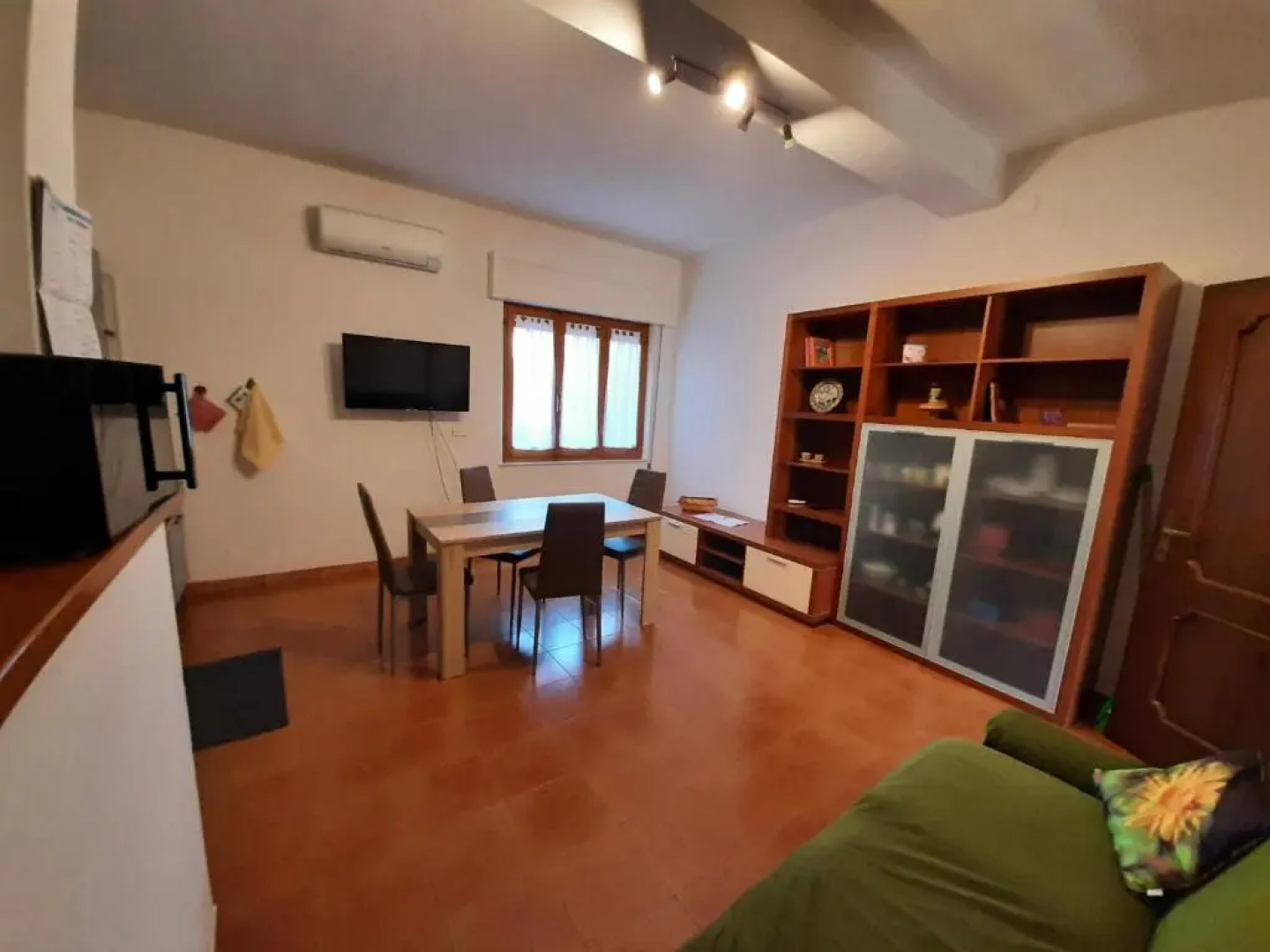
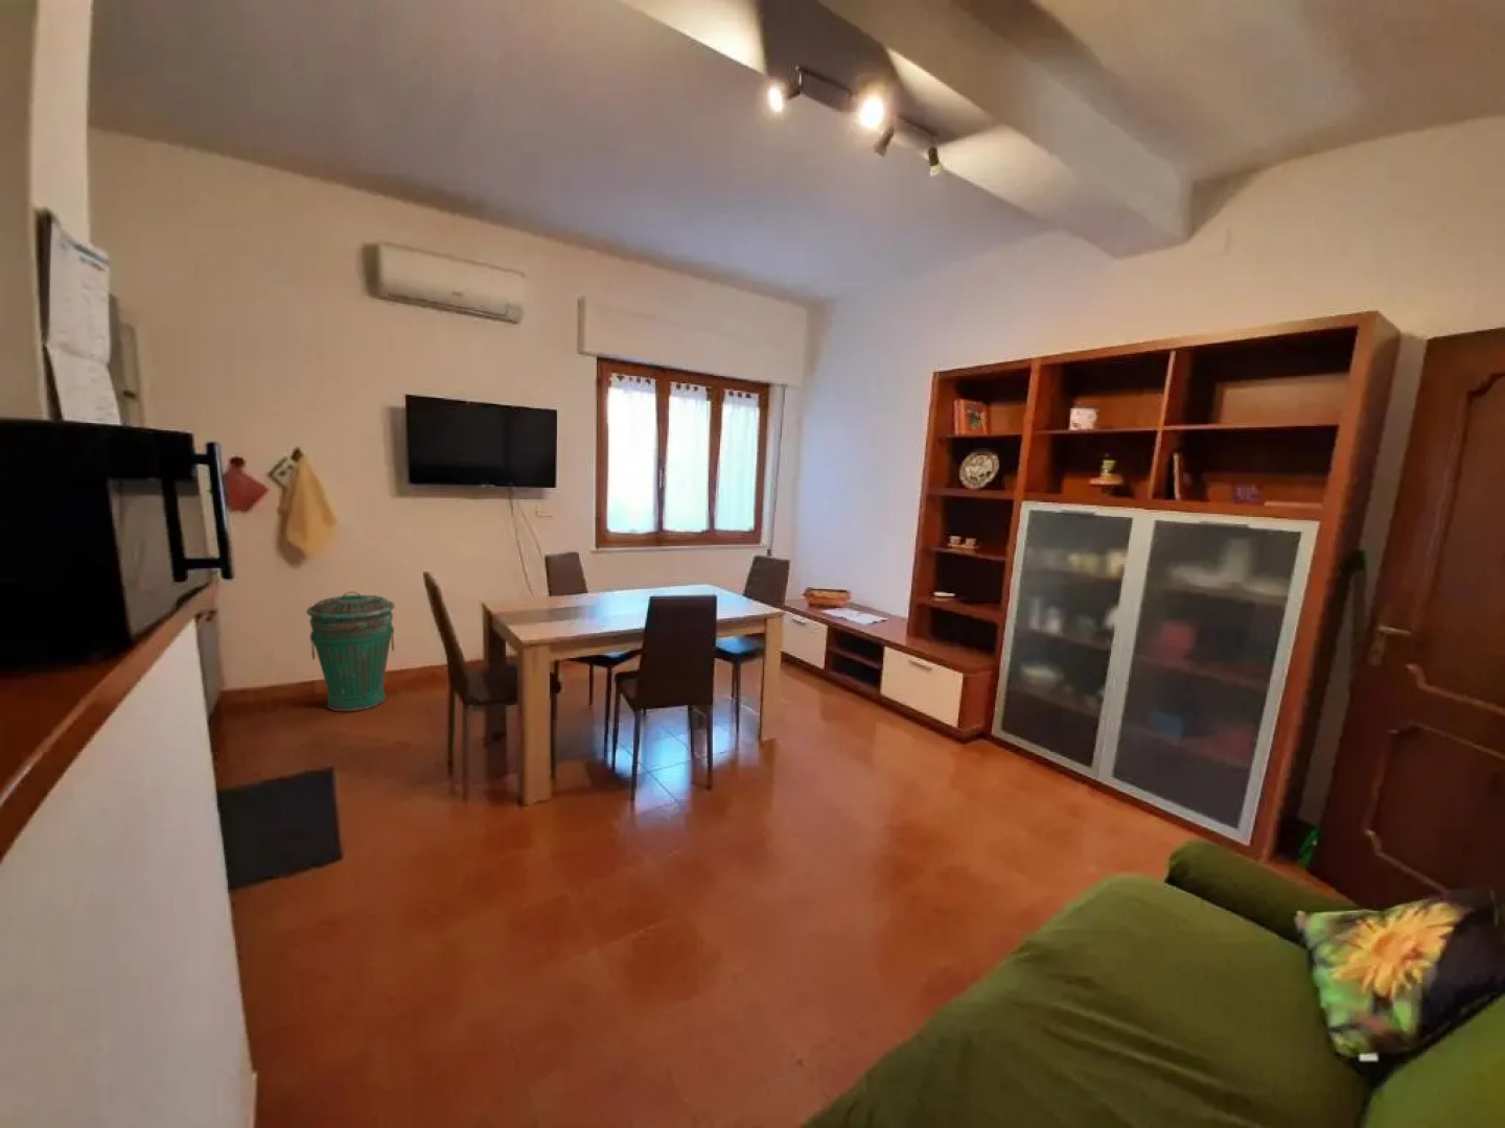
+ trash can (353, 648)
